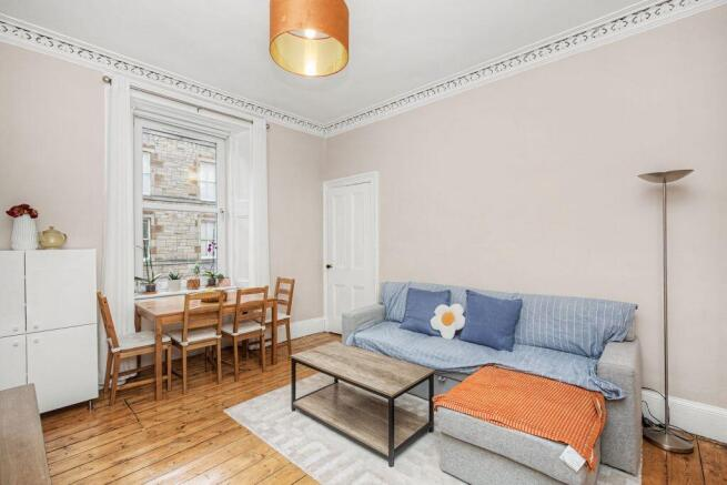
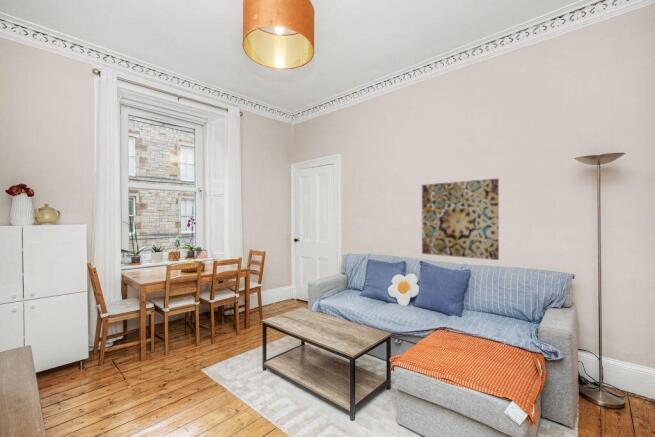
+ wall art (457, 219)
